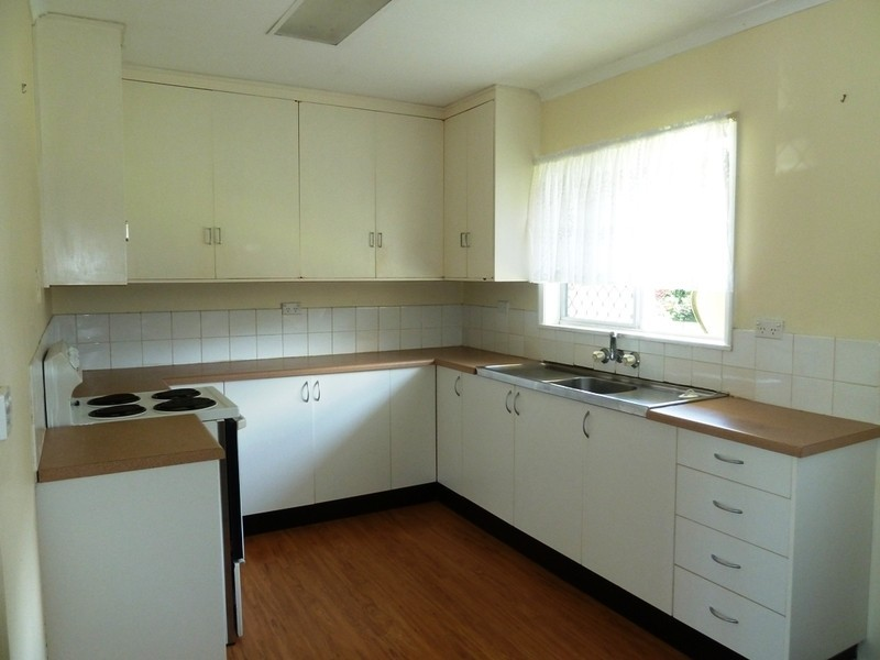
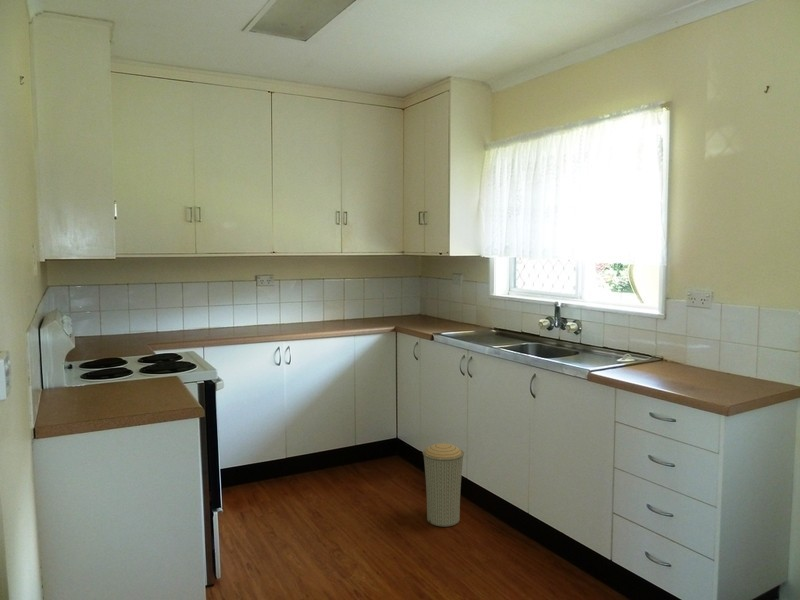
+ trash can (443, 482)
